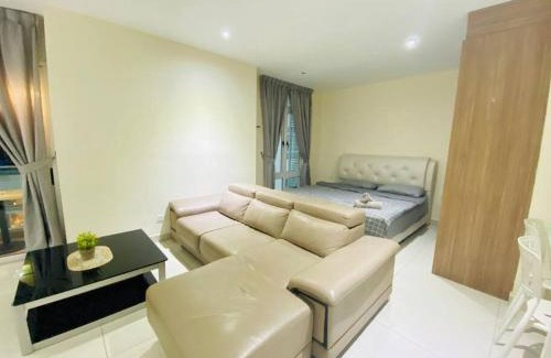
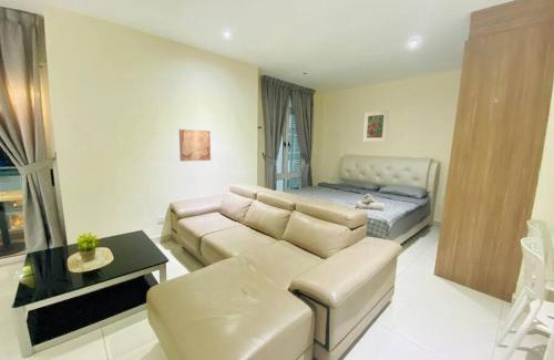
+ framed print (375, 126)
+ wall art (195, 145)
